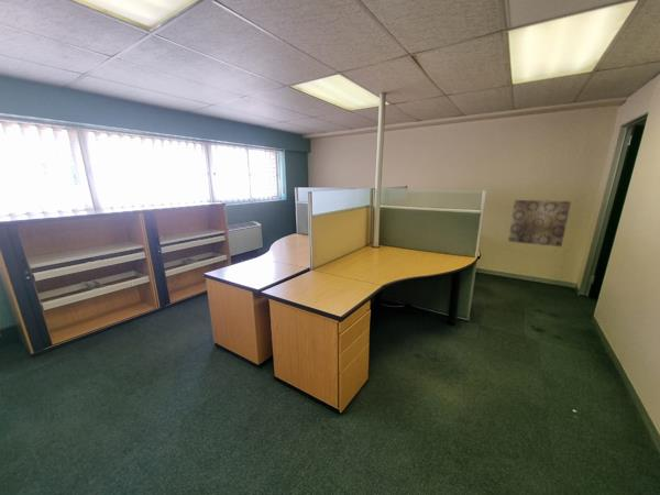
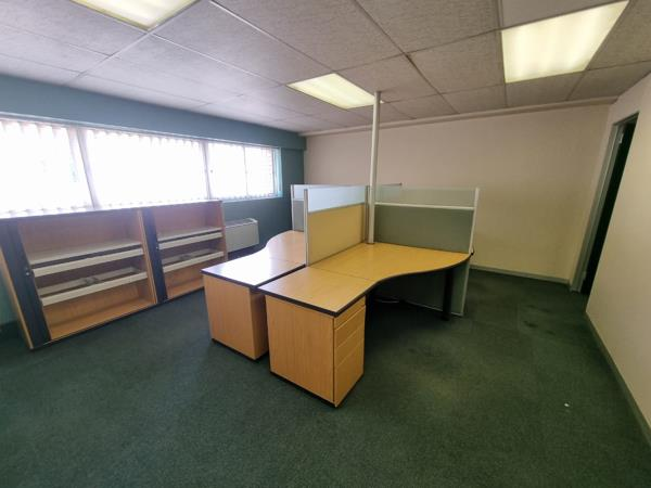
- wall art (537, 222)
